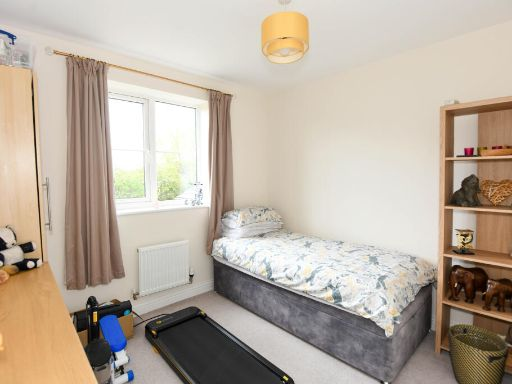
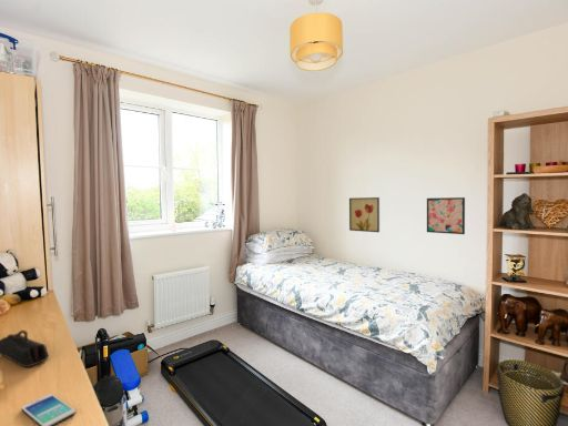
+ wall art (364, 214)
+ pencil case (21, 344)
+ wall art (445, 215)
+ smartphone (48, 409)
